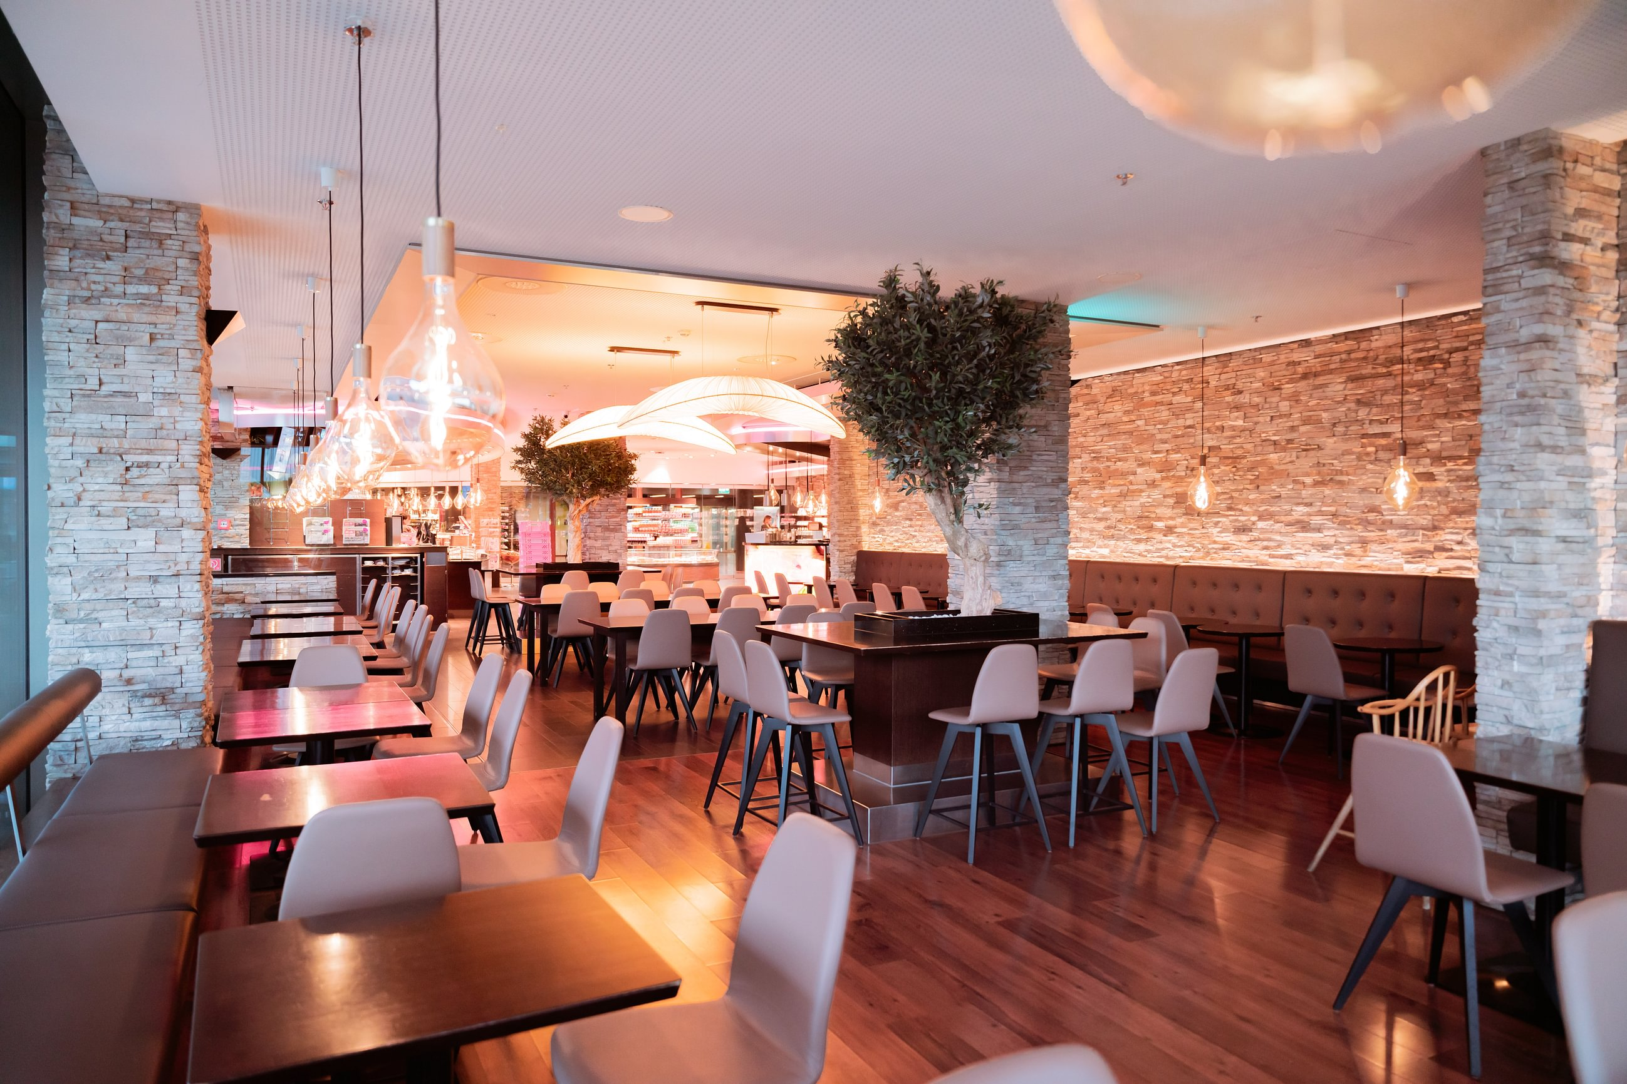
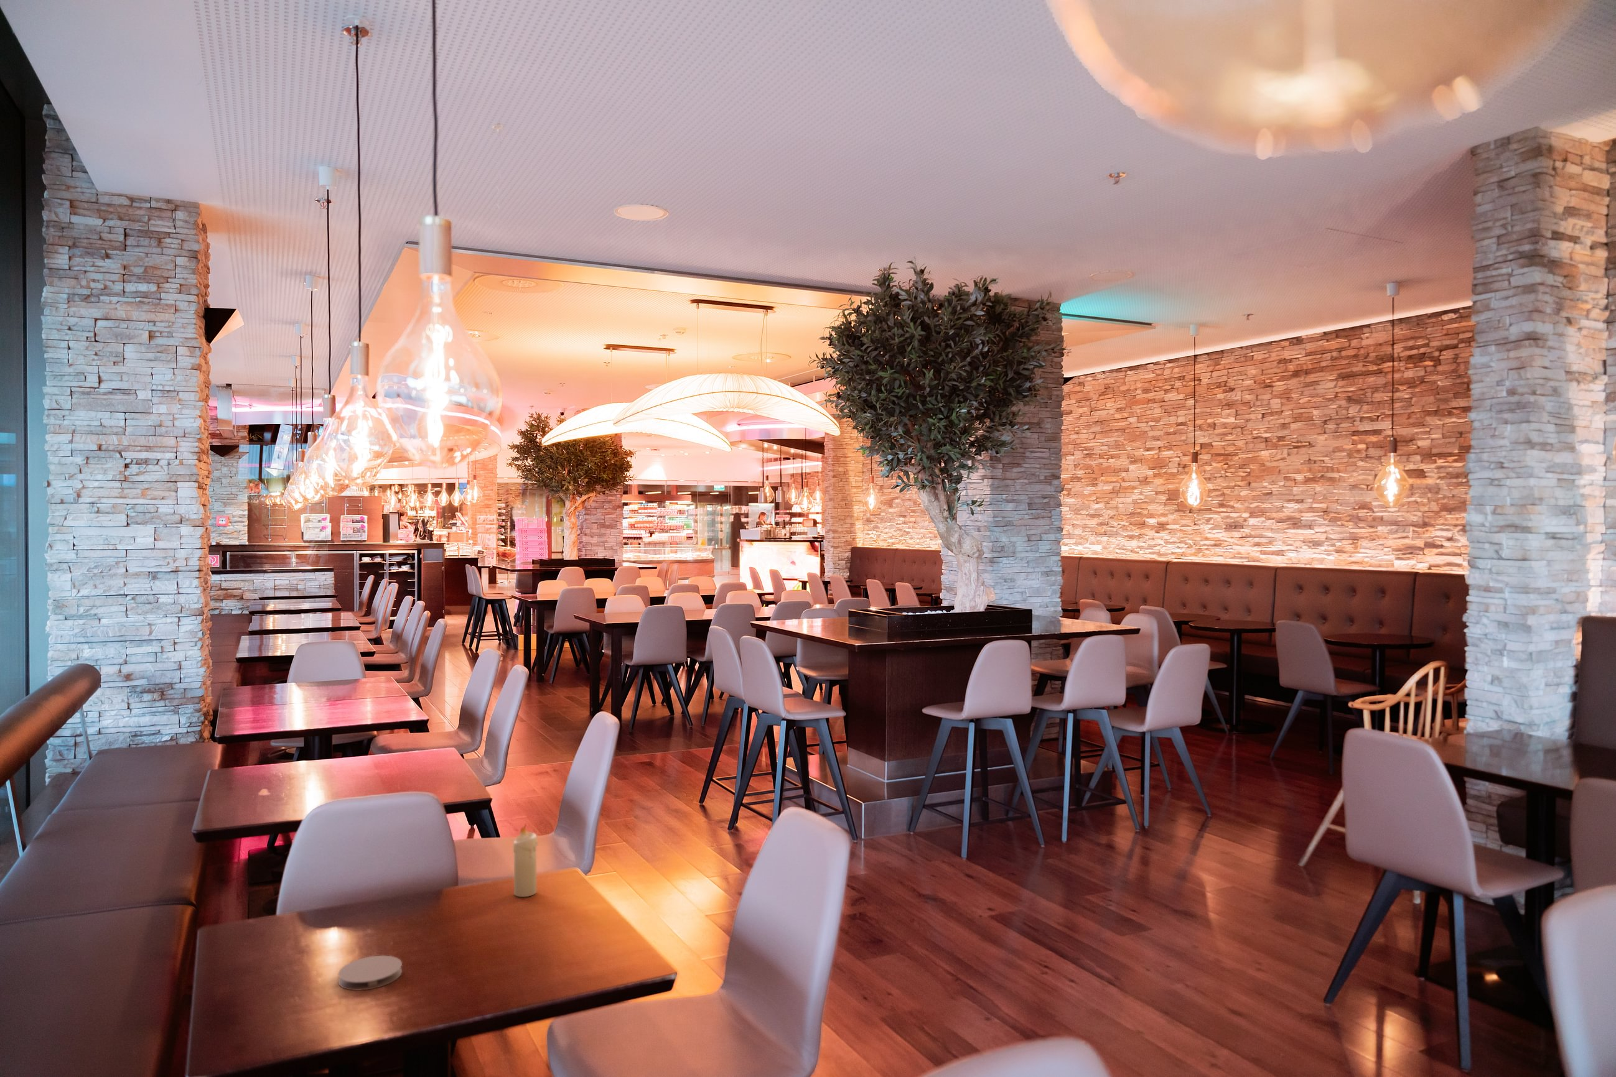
+ coaster (370, 972)
+ candle (525, 858)
